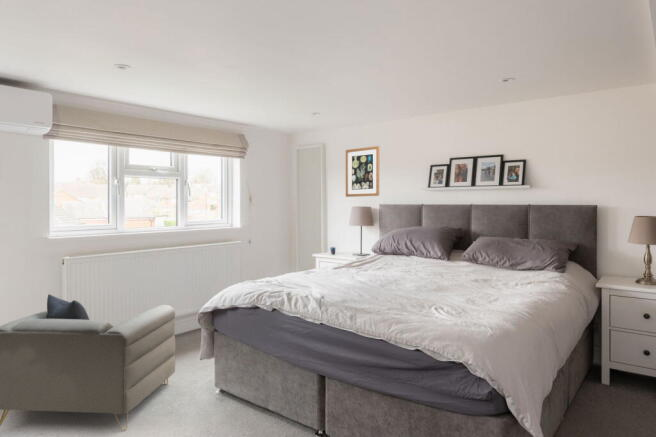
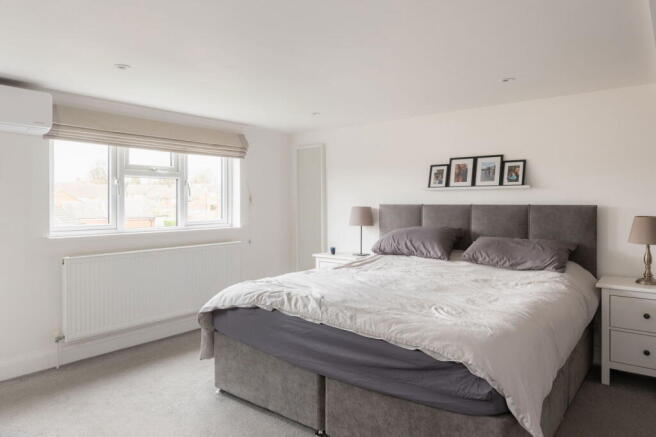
- armchair (93, 349)
- wall art (362, 172)
